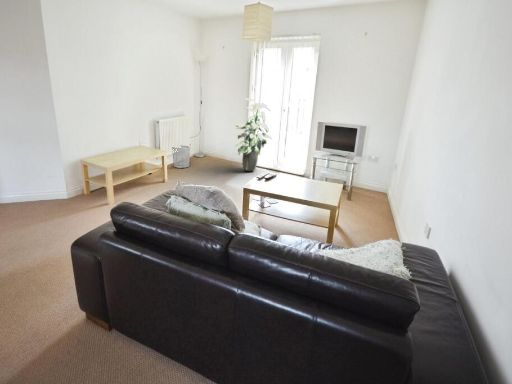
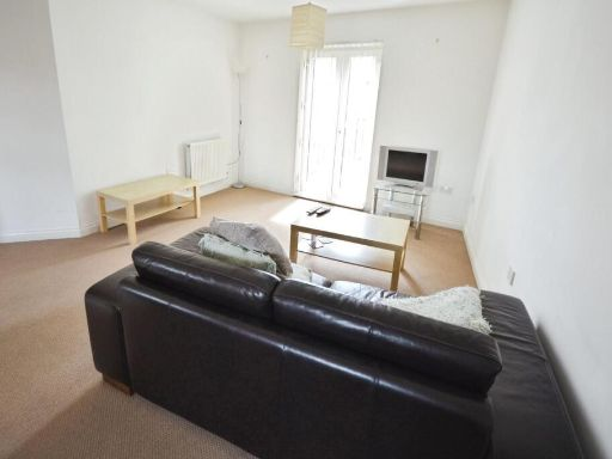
- indoor plant (251, 135)
- waste bin (181, 156)
